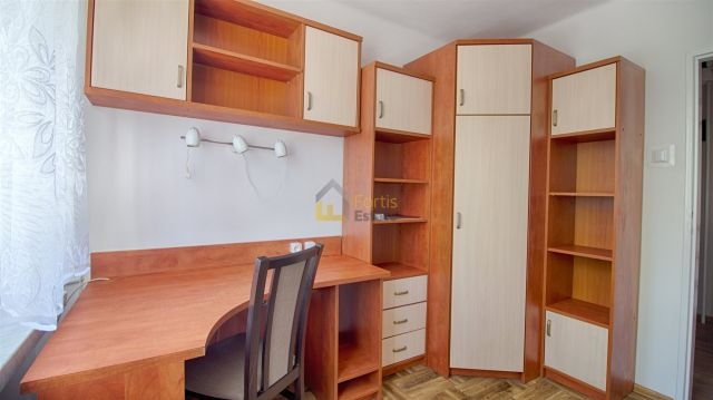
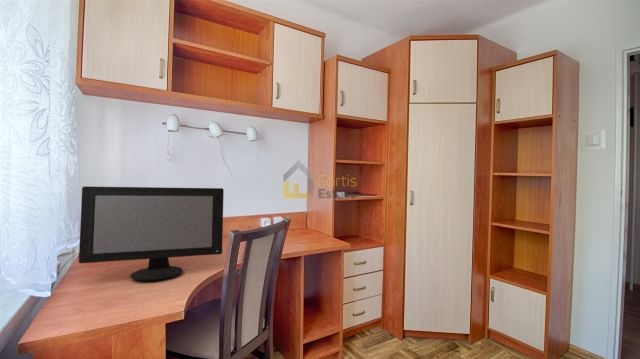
+ computer monitor (158, 231)
